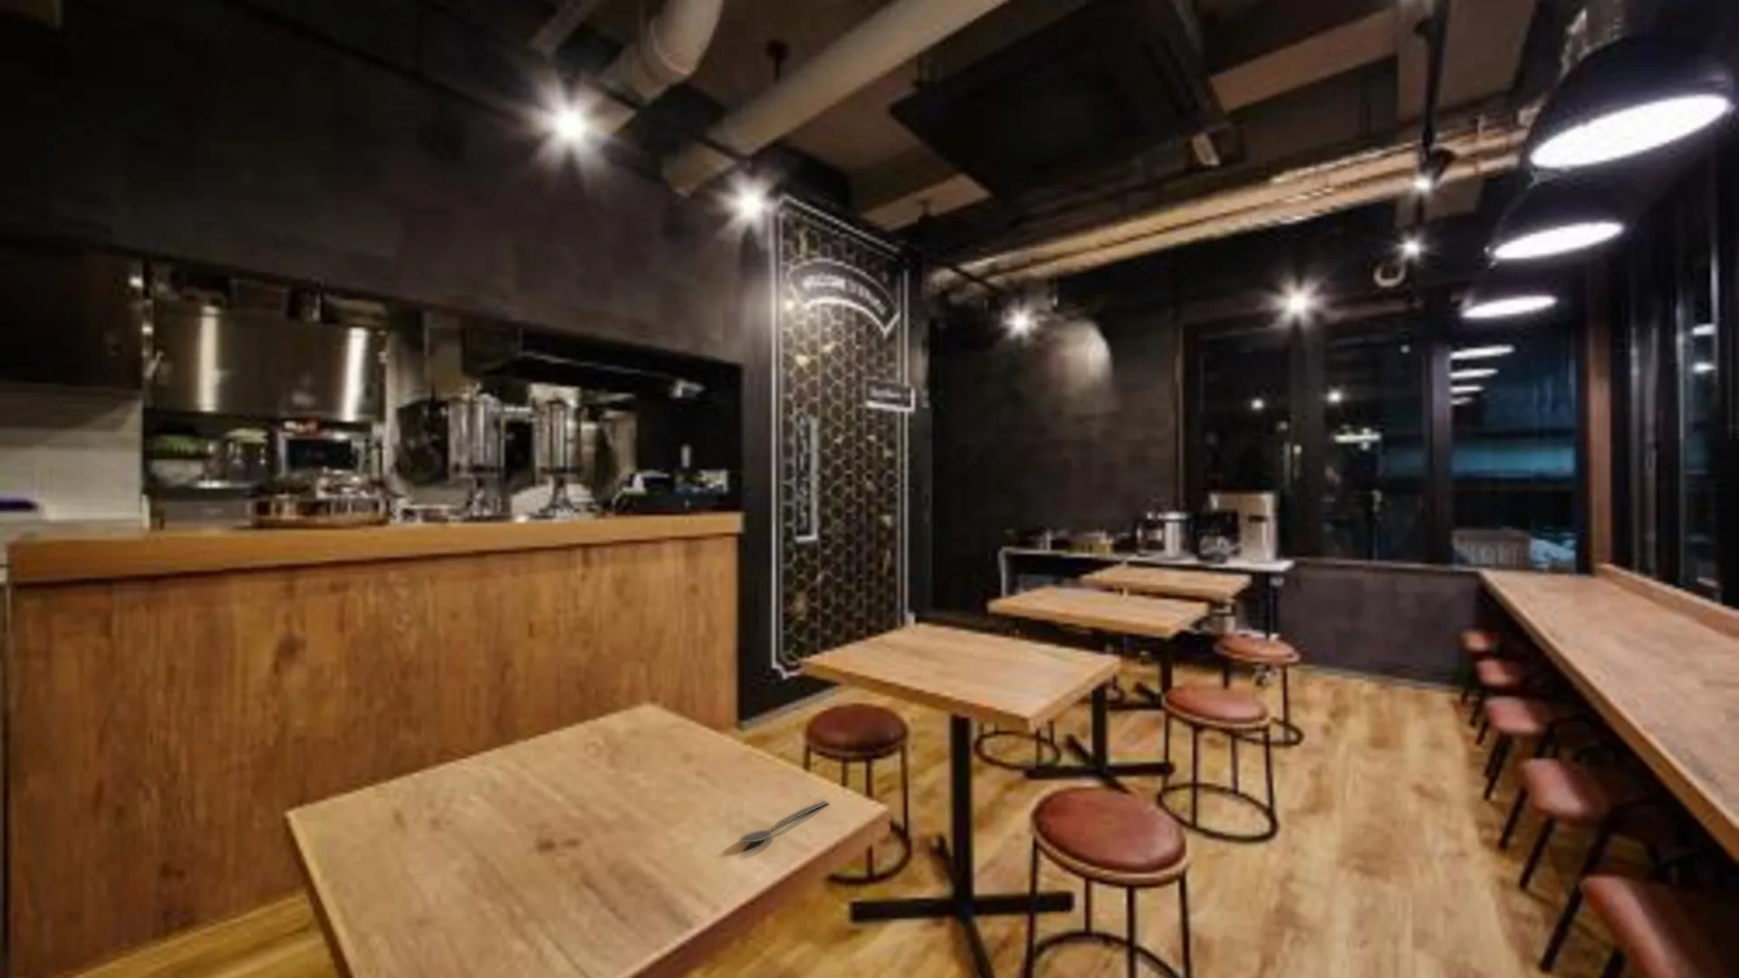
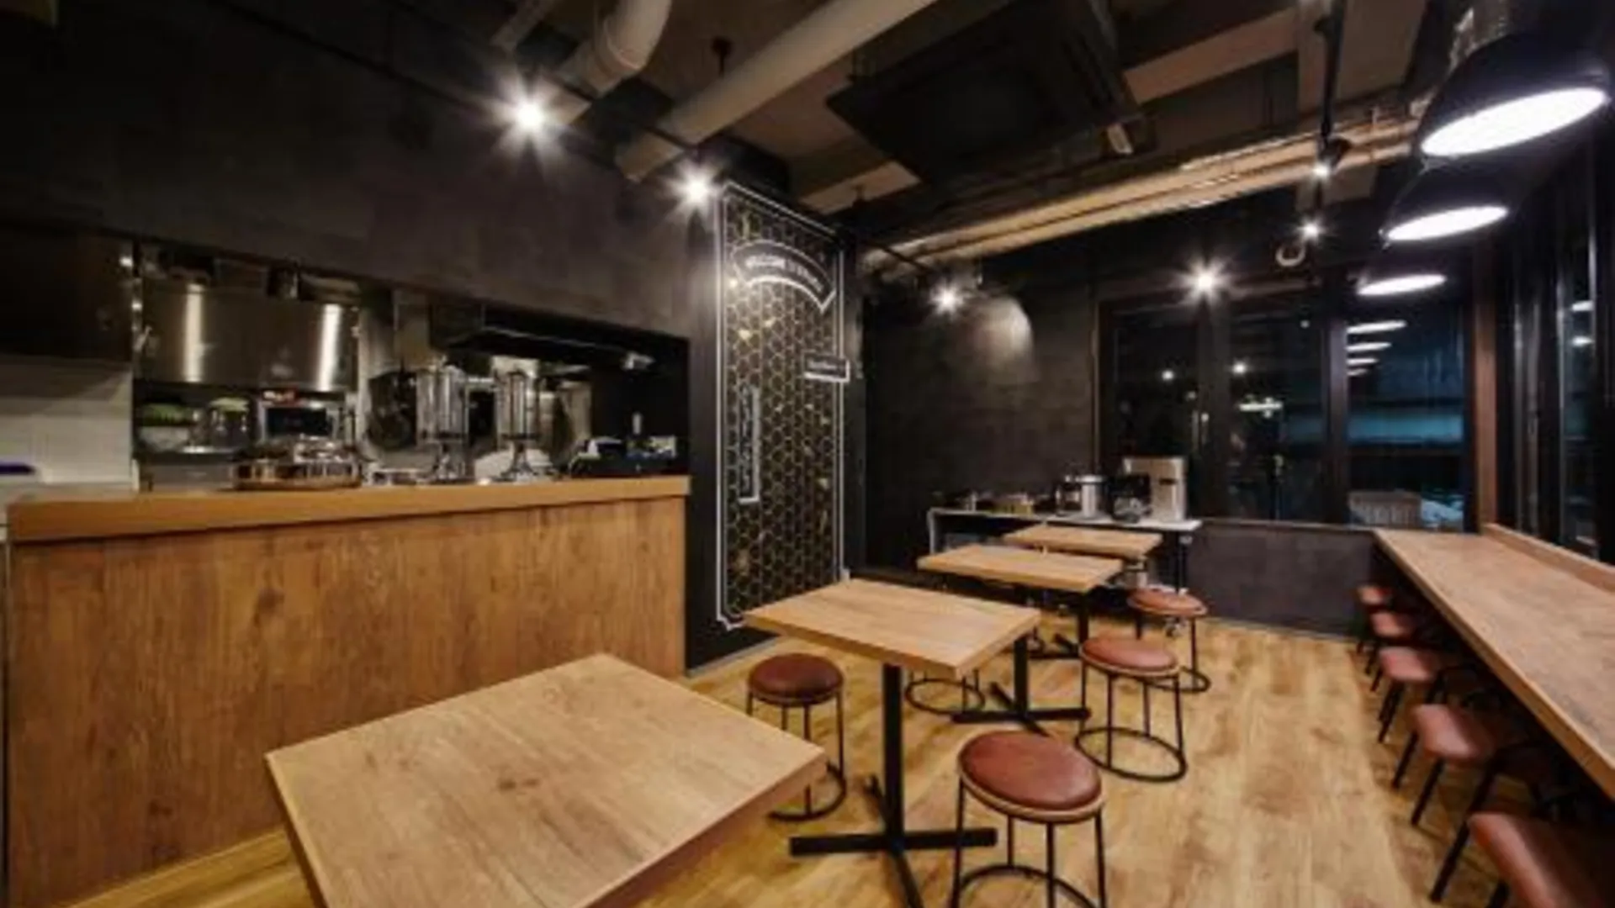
- spoon (786, 820)
